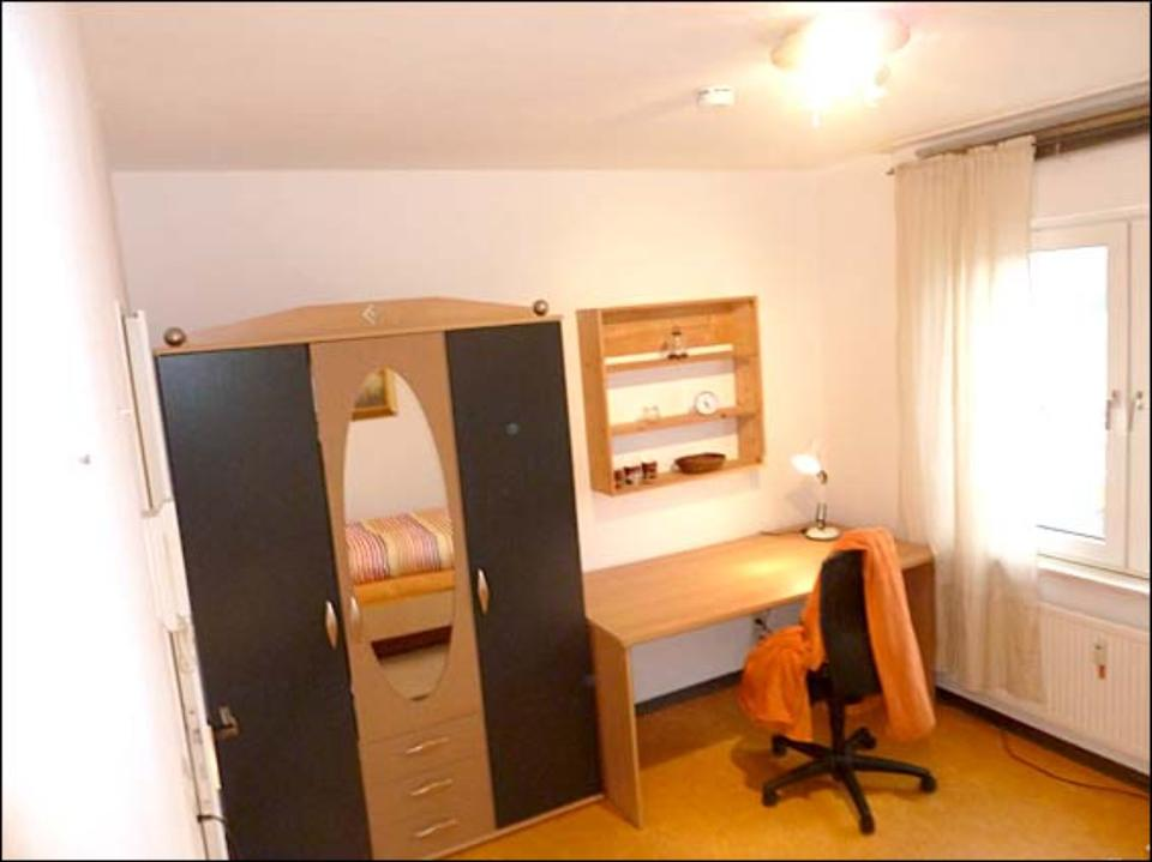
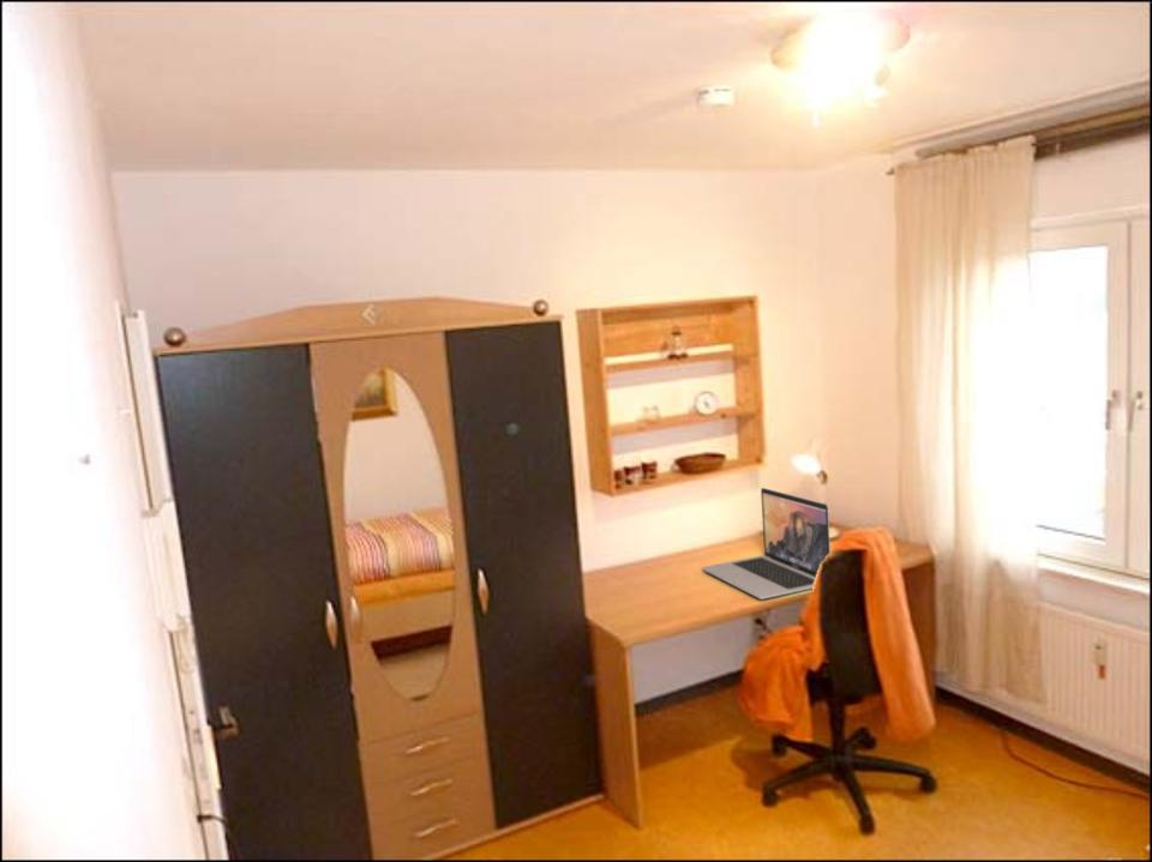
+ laptop (763, 539)
